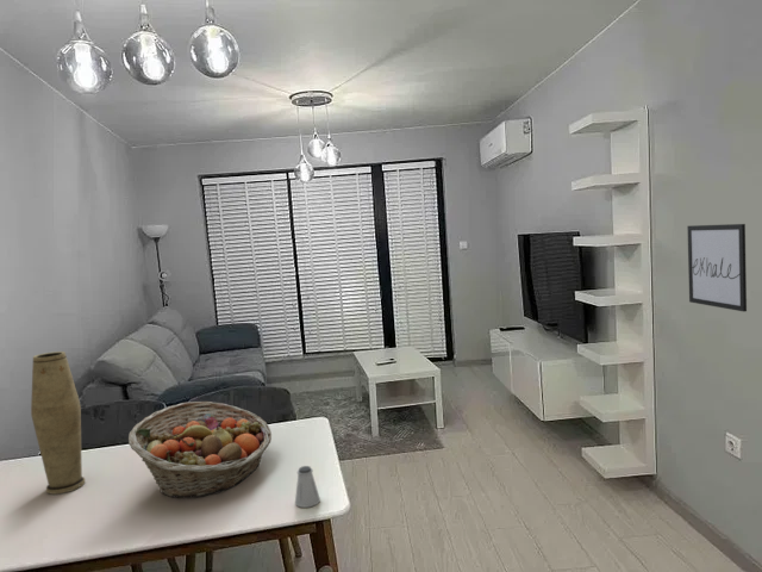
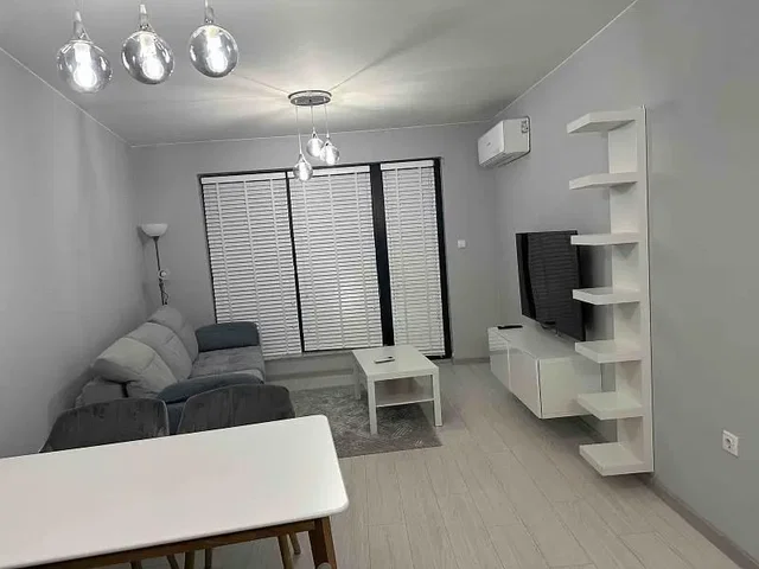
- wall art (714, 266)
- saltshaker (306, 484)
- fruit basket (204, 444)
- vase (57, 421)
